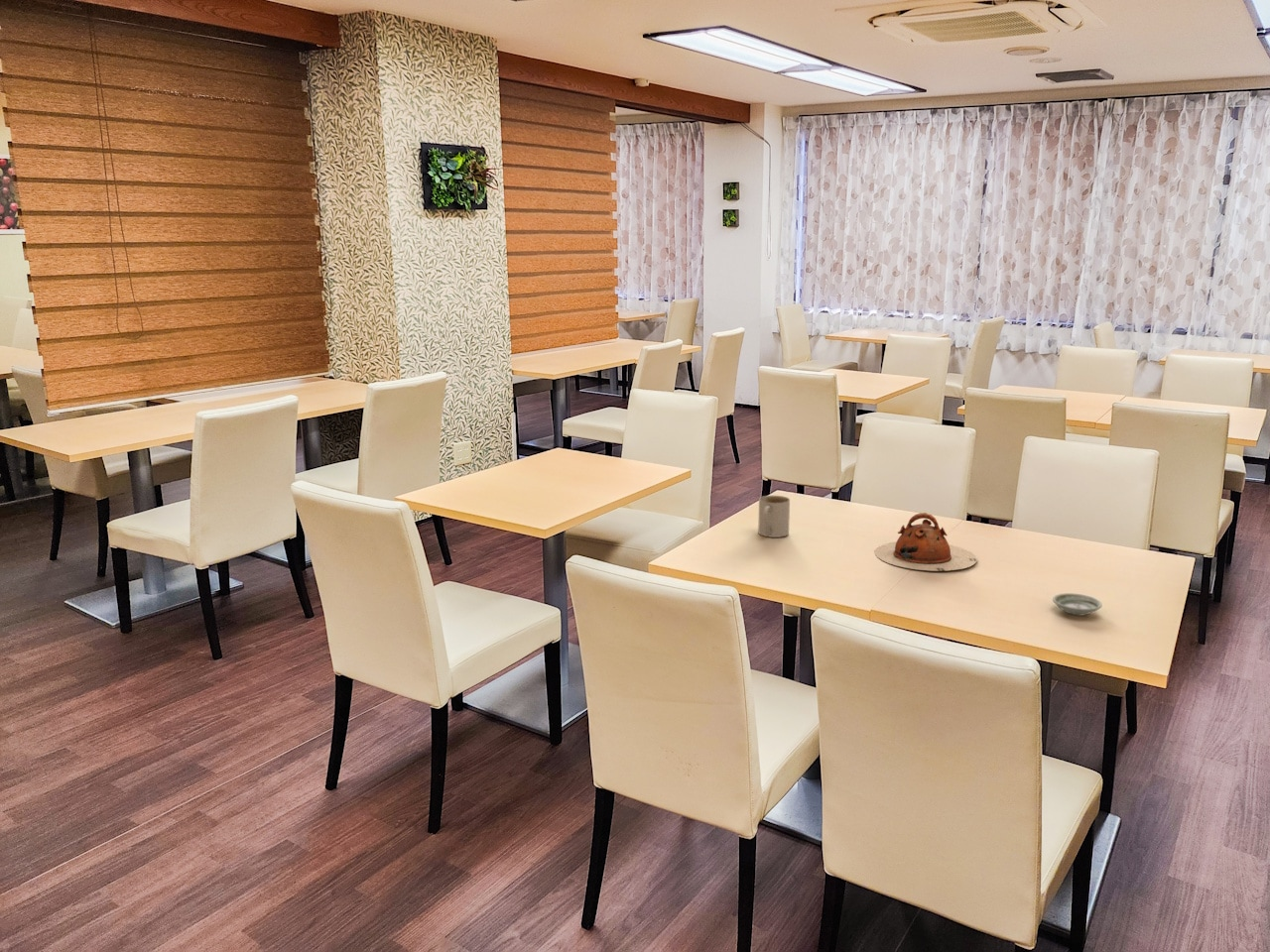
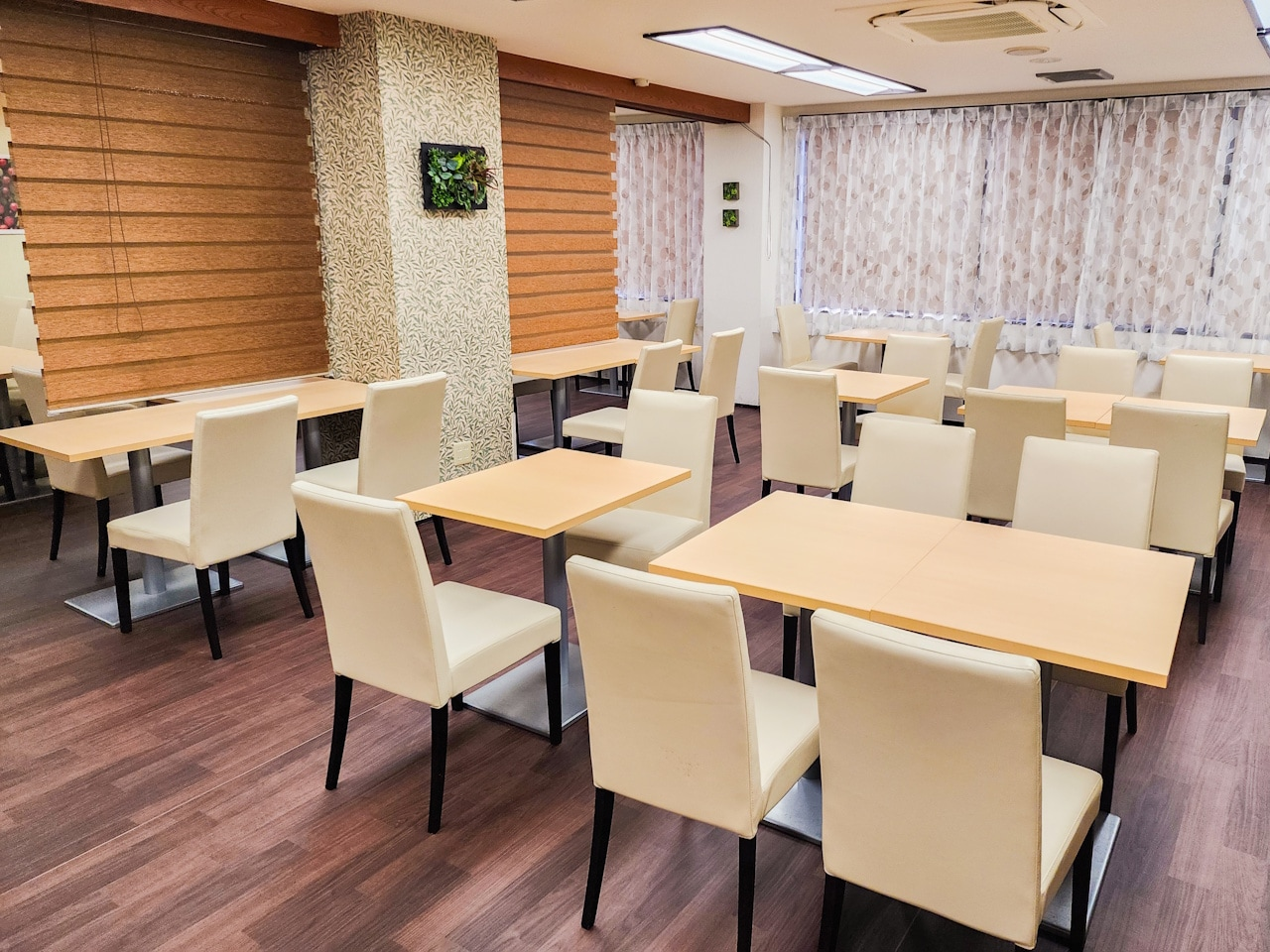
- saucer (1077, 606)
- mug (771, 518)
- teapot (926, 534)
